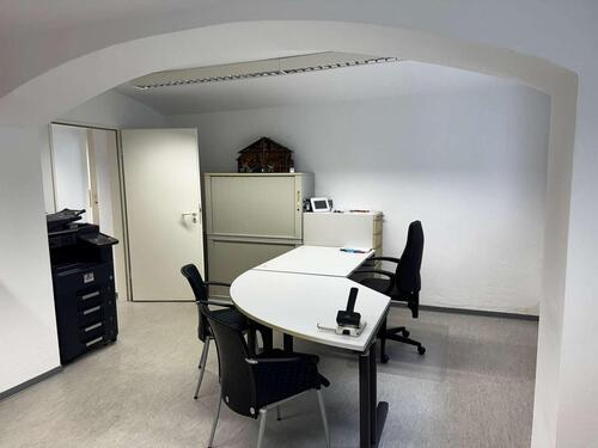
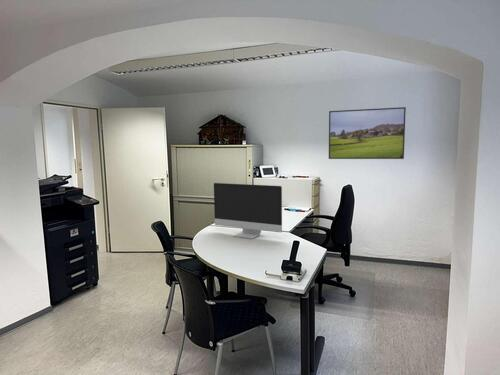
+ computer monitor (247, 210)
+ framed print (365, 134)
